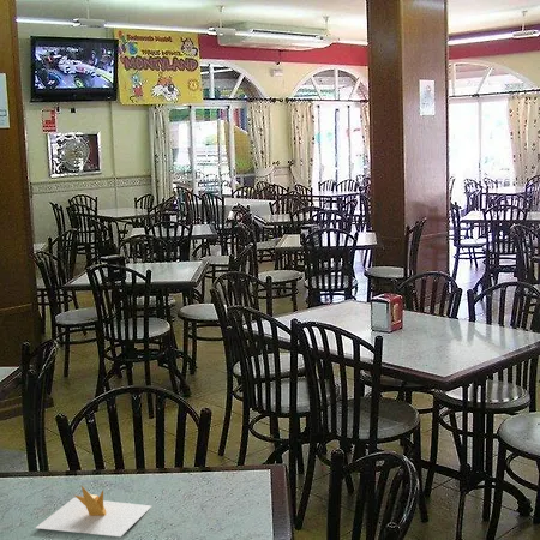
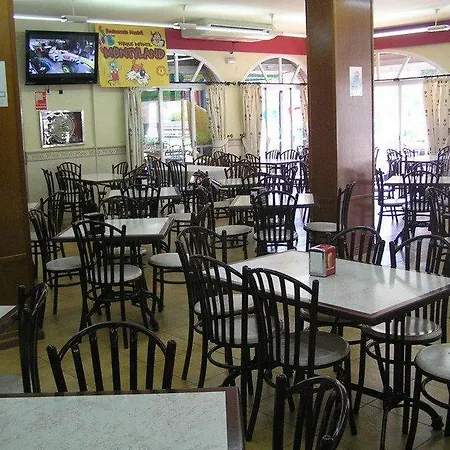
- napkin holder (100, 496)
